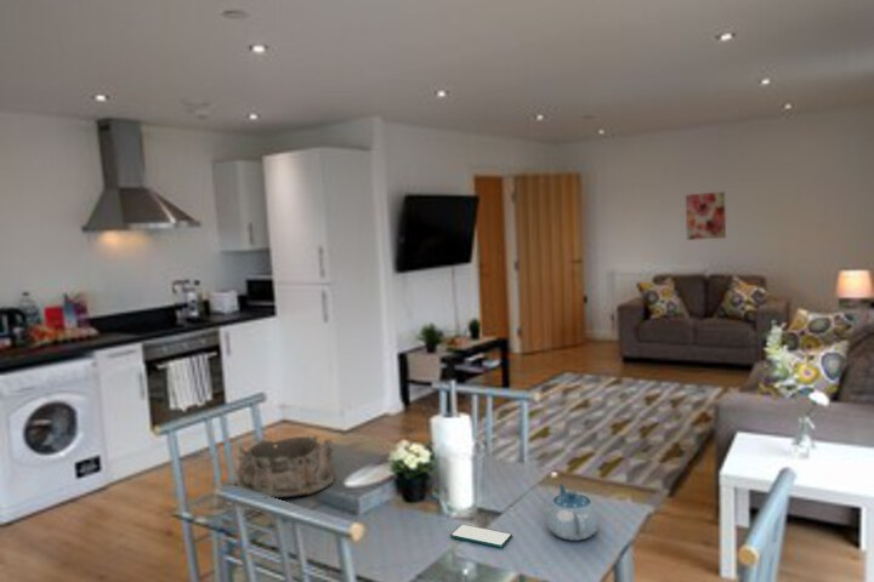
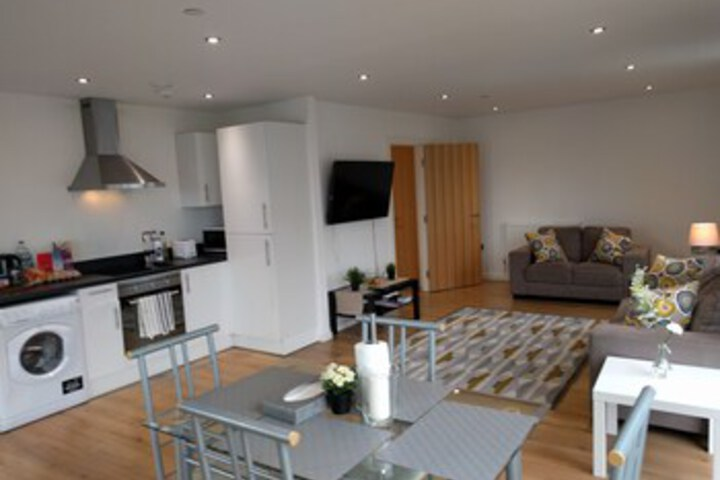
- wall art (705, 216)
- chinaware (571, 510)
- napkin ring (284, 461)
- smartphone (481, 535)
